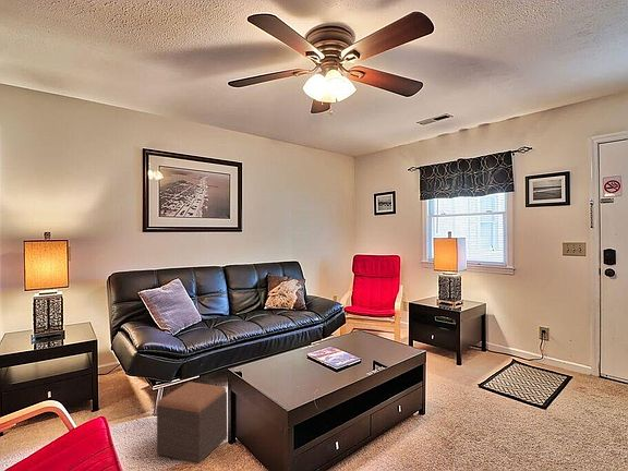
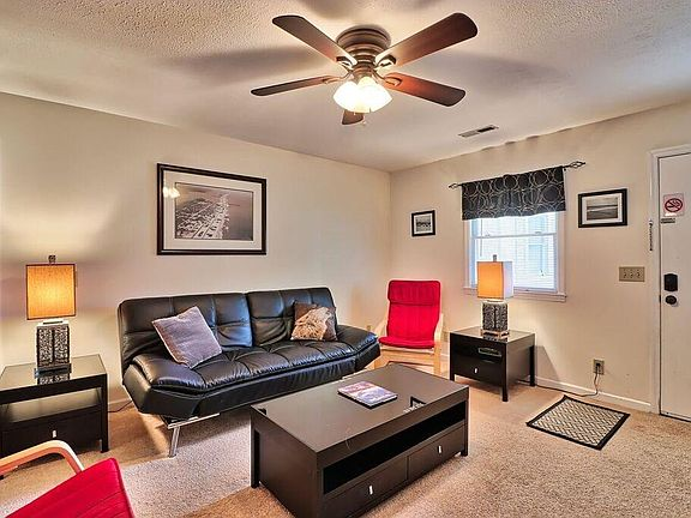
- footstool (193, 418)
